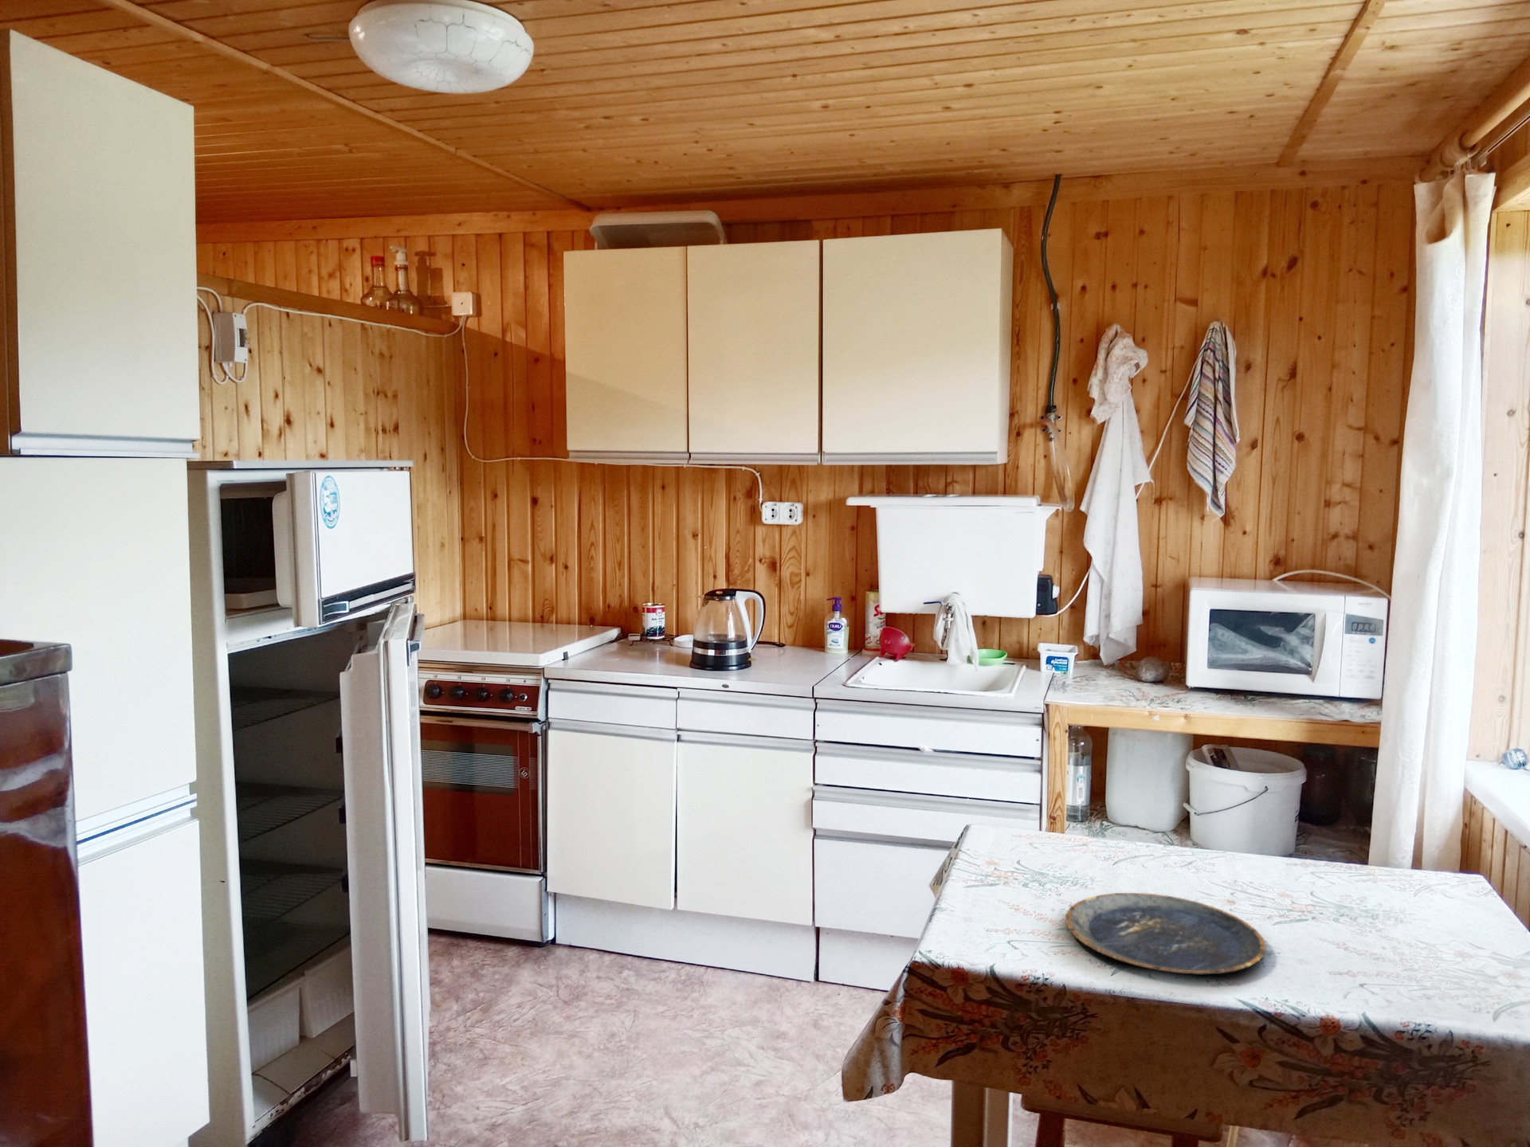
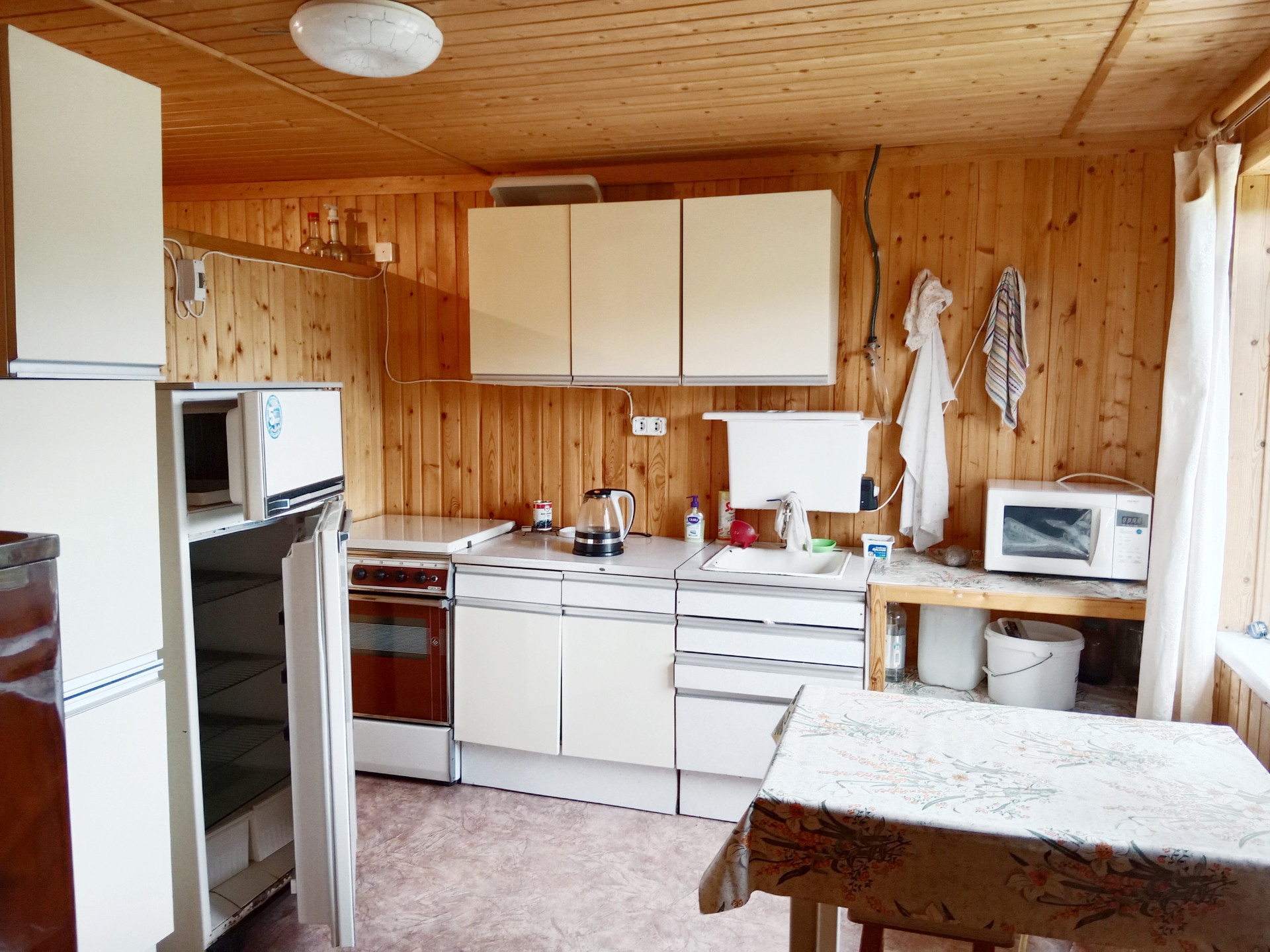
- plate (1161, 933)
